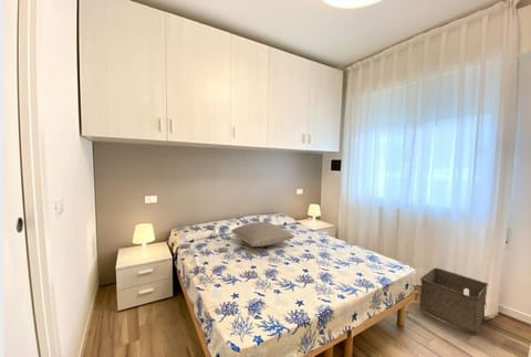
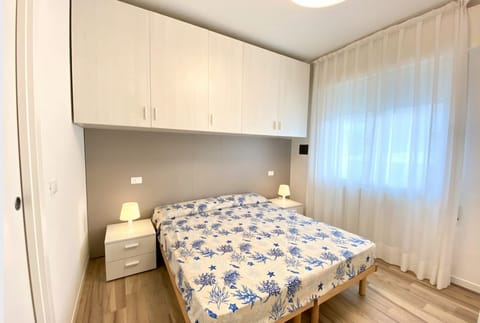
- pillow (261, 233)
- storage bin (452, 296)
